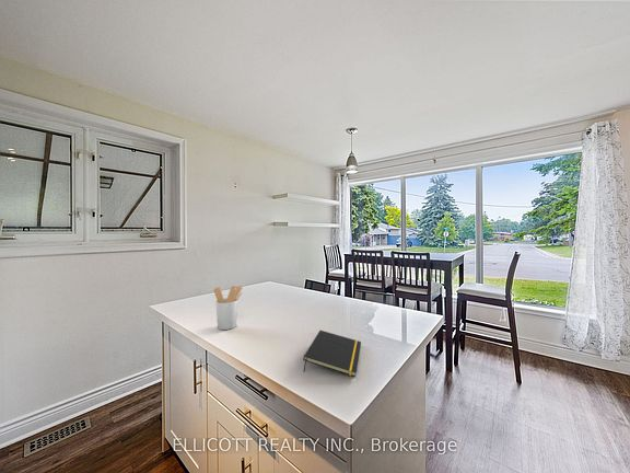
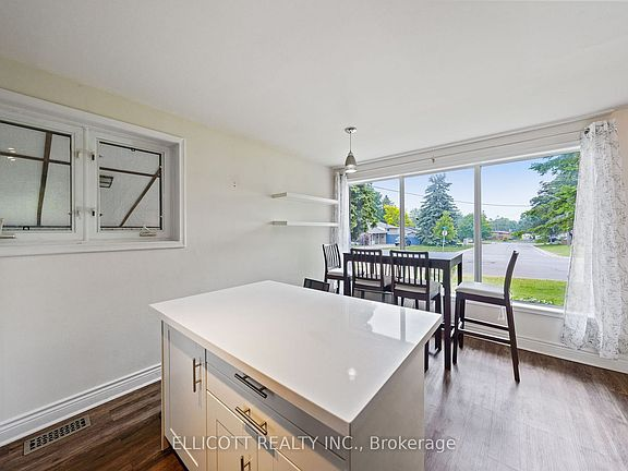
- utensil holder (230, 305)
- notepad (335, 349)
